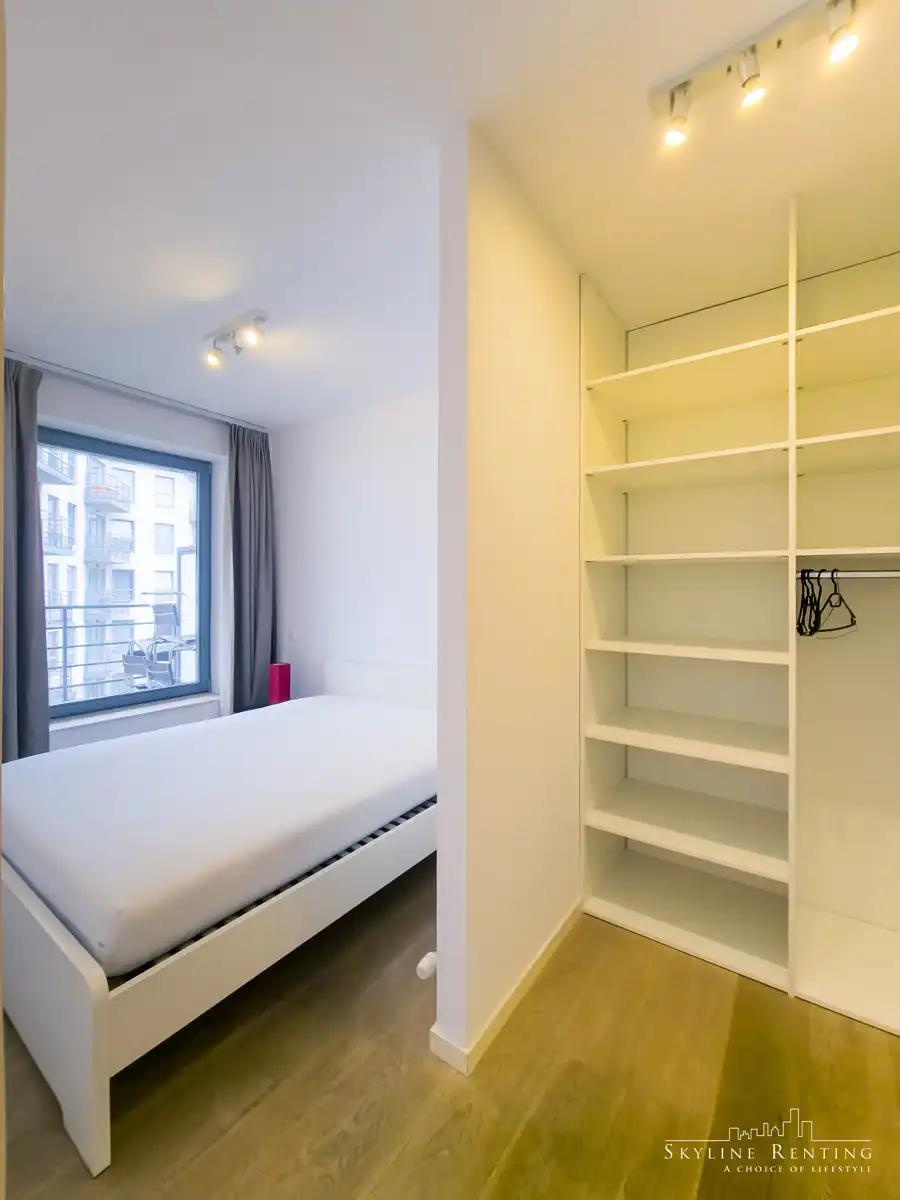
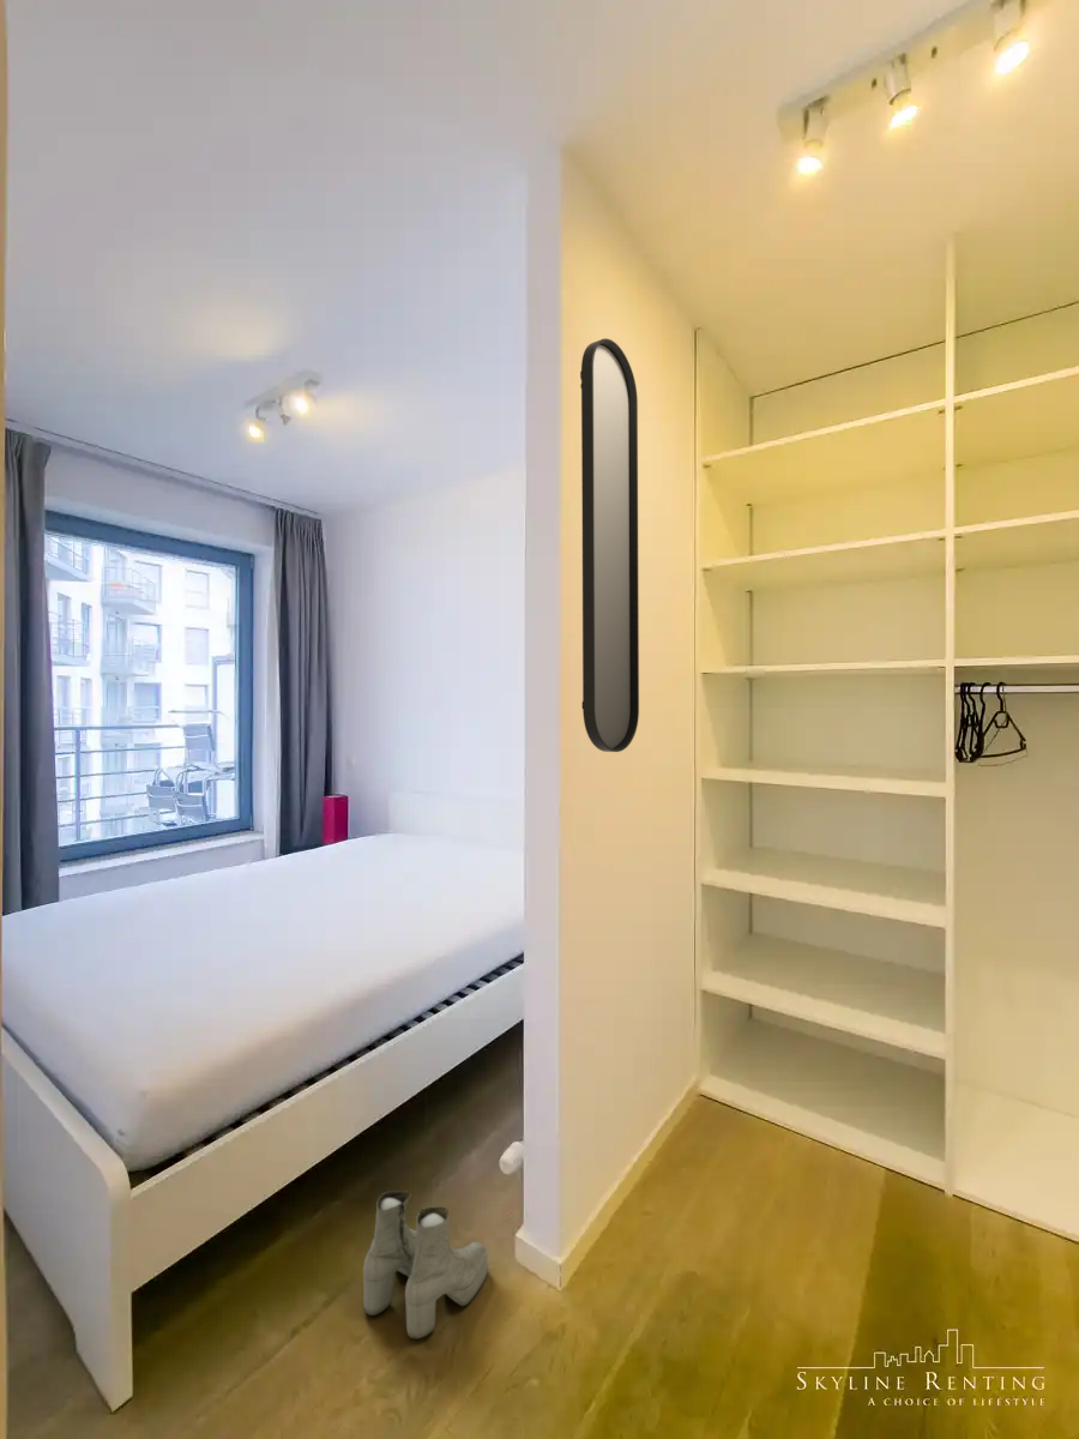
+ boots (426, 1241)
+ home mirror (610, 548)
